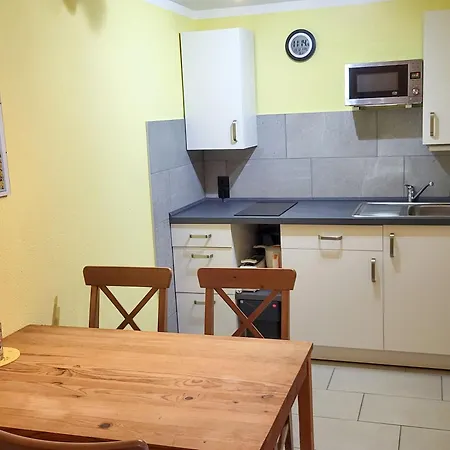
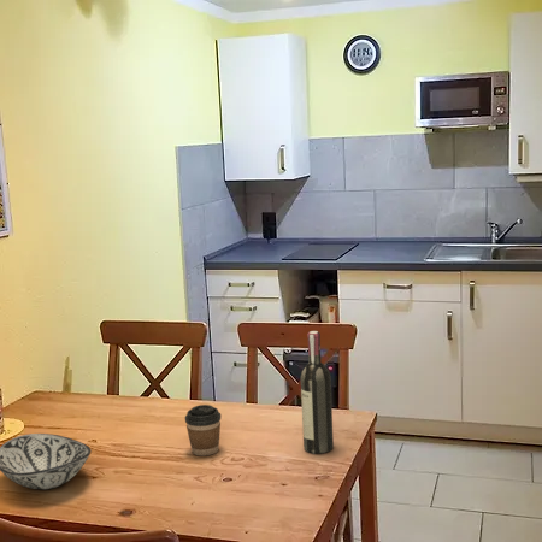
+ decorative bowl (45, 465)
+ wine bottle (316, 390)
+ coffee cup (204, 428)
